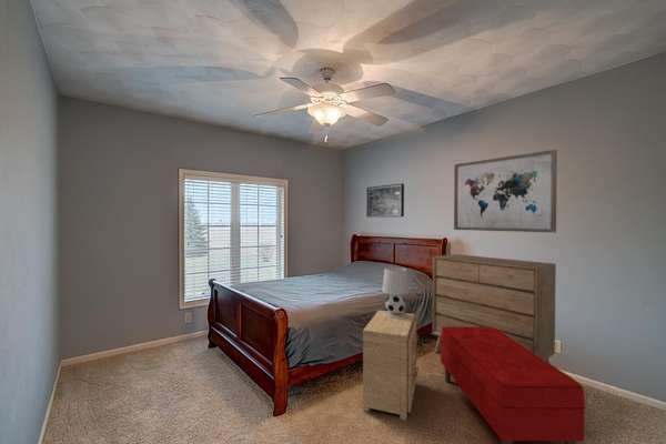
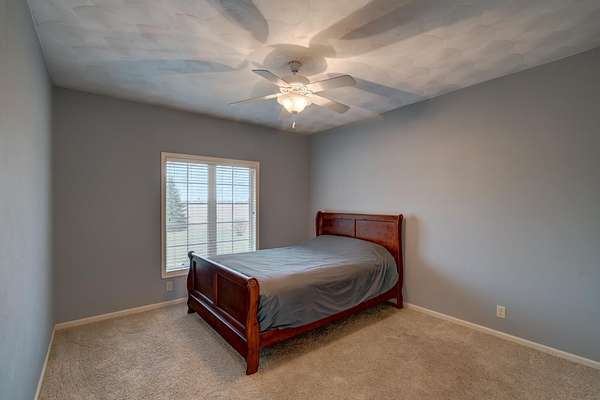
- wall art (384, 201)
- table lamp (395, 291)
- wall art (498, 194)
- bench (496, 381)
- side table (393, 359)
- dresser (488, 311)
